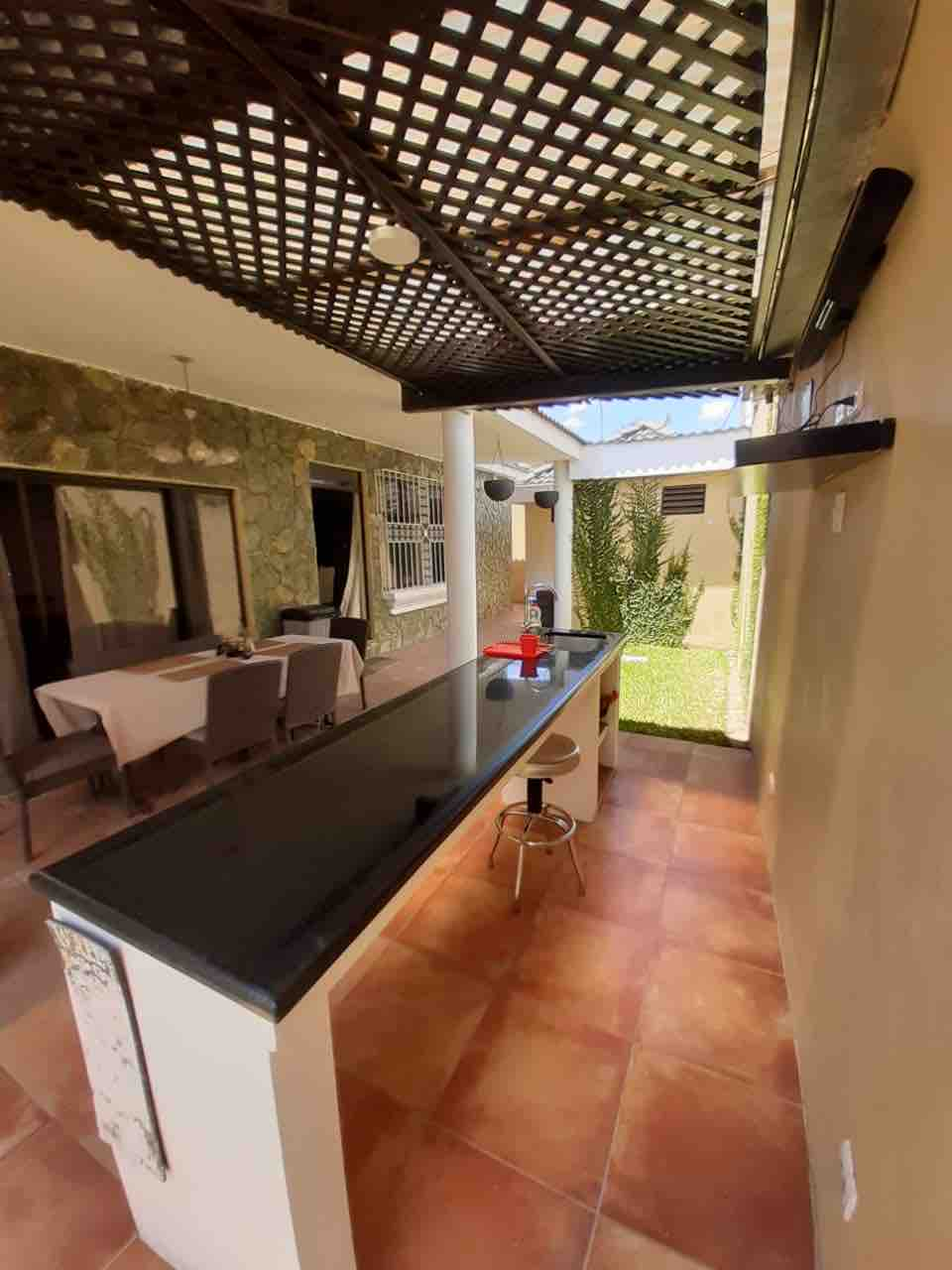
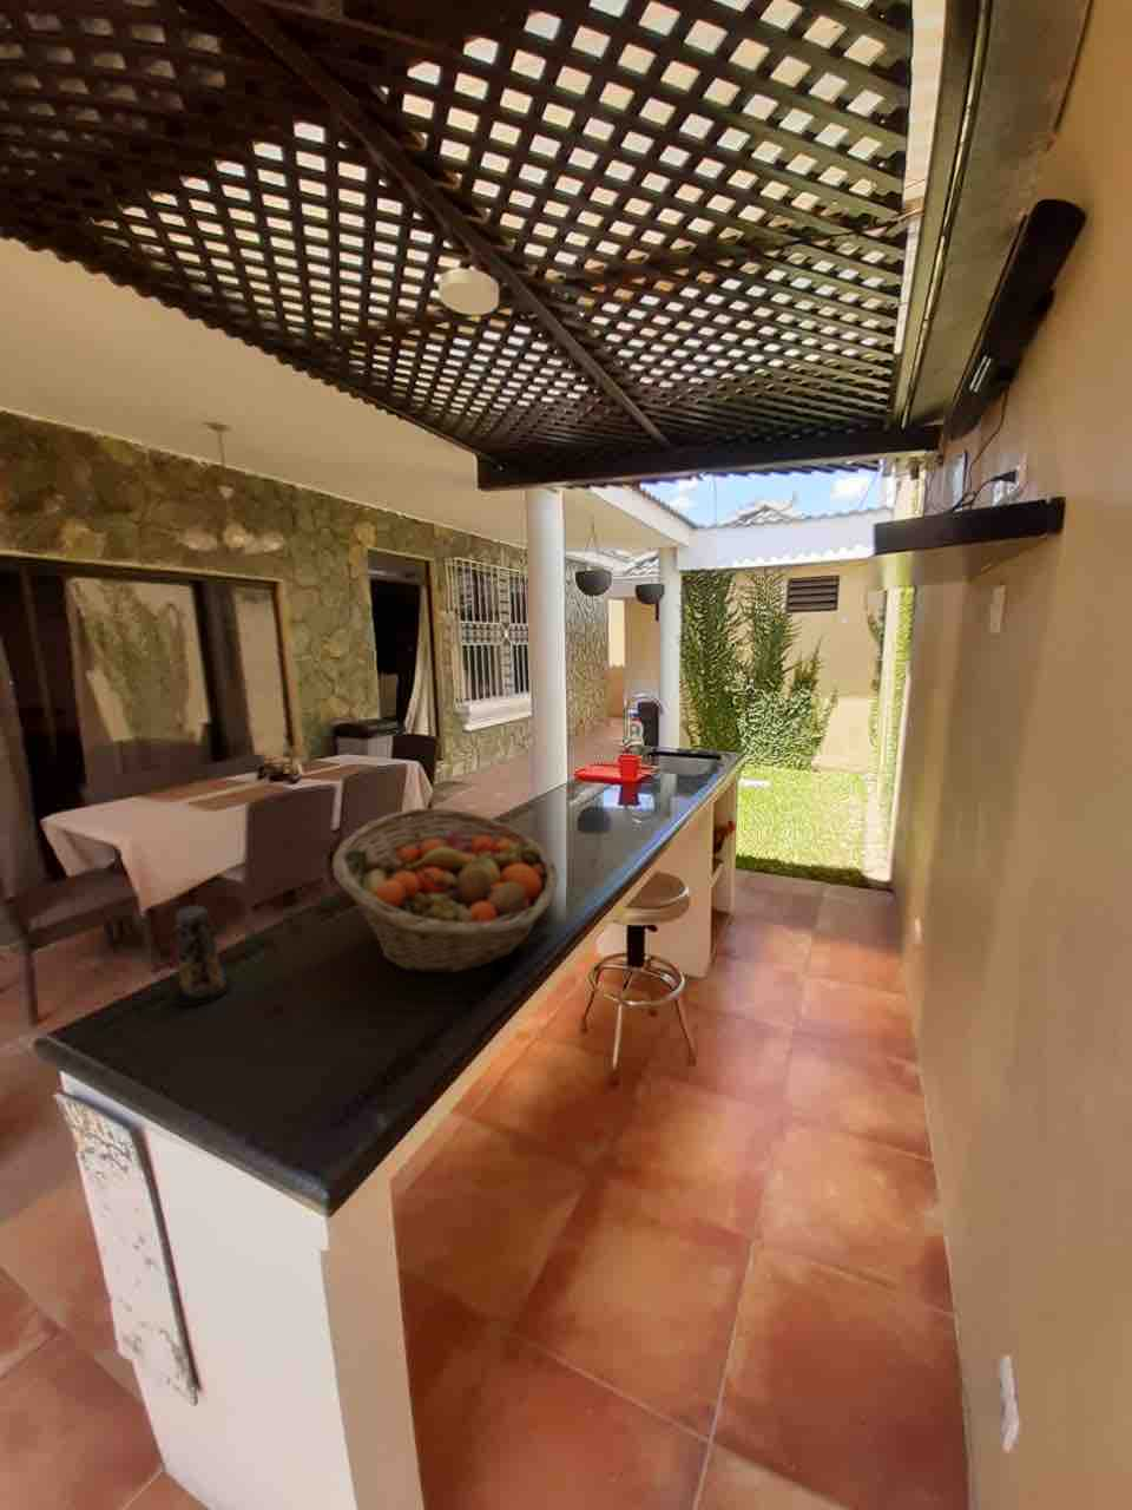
+ fruit basket (454, 879)
+ candle (197, 951)
